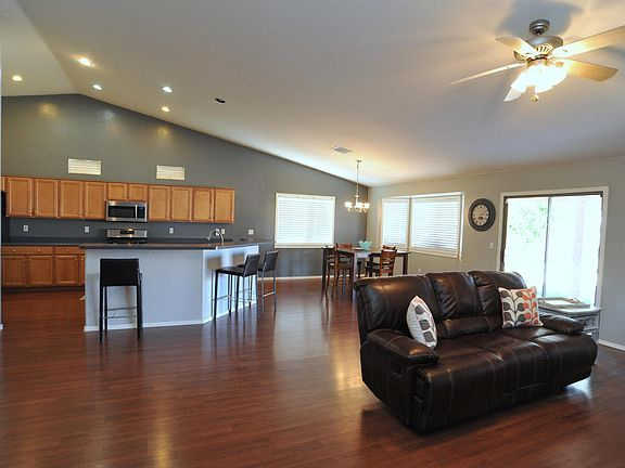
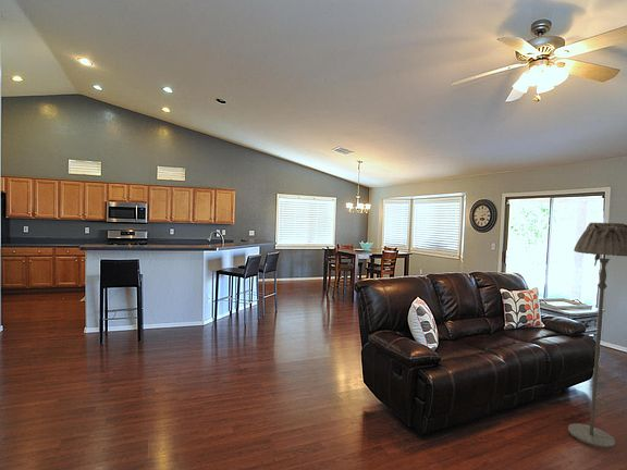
+ floor lamp (598, 331)
